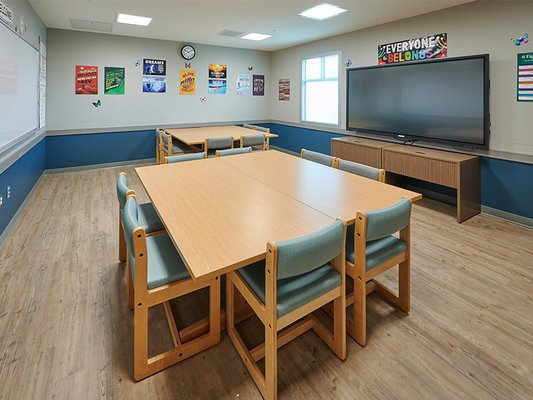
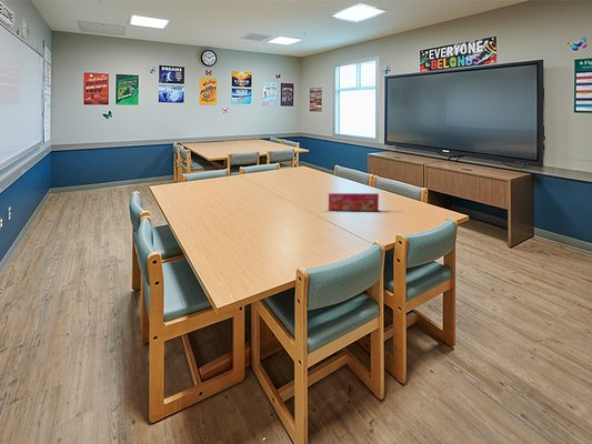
+ tissue box (353, 201)
